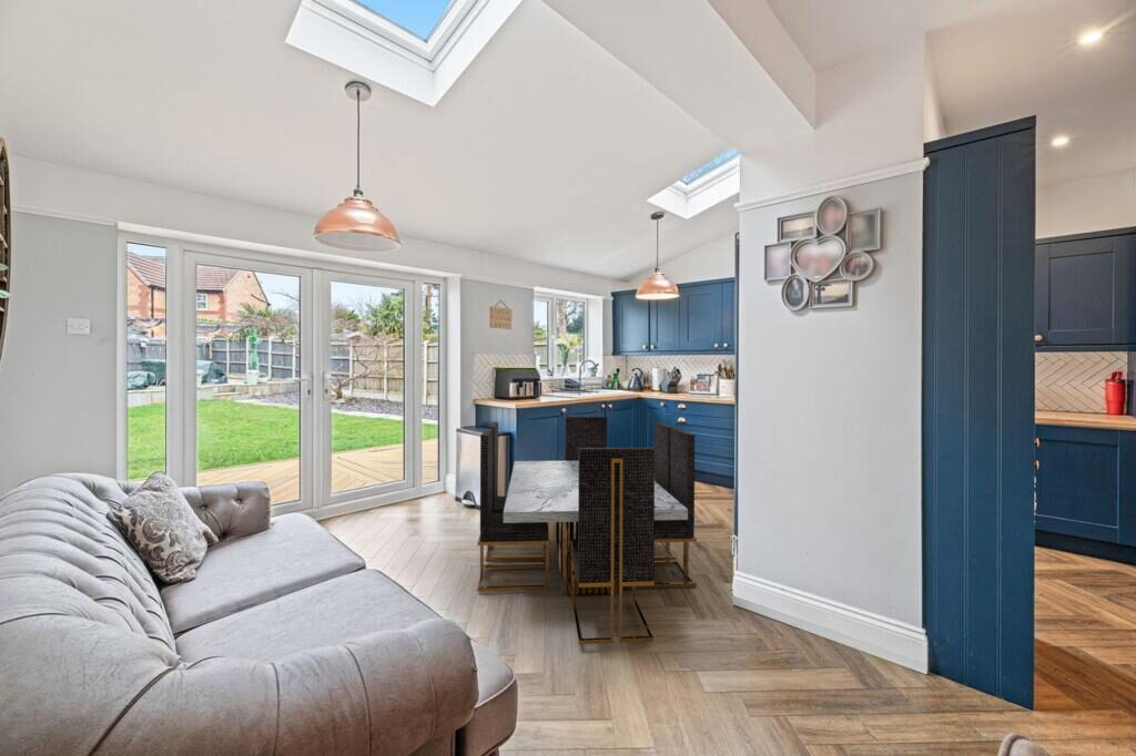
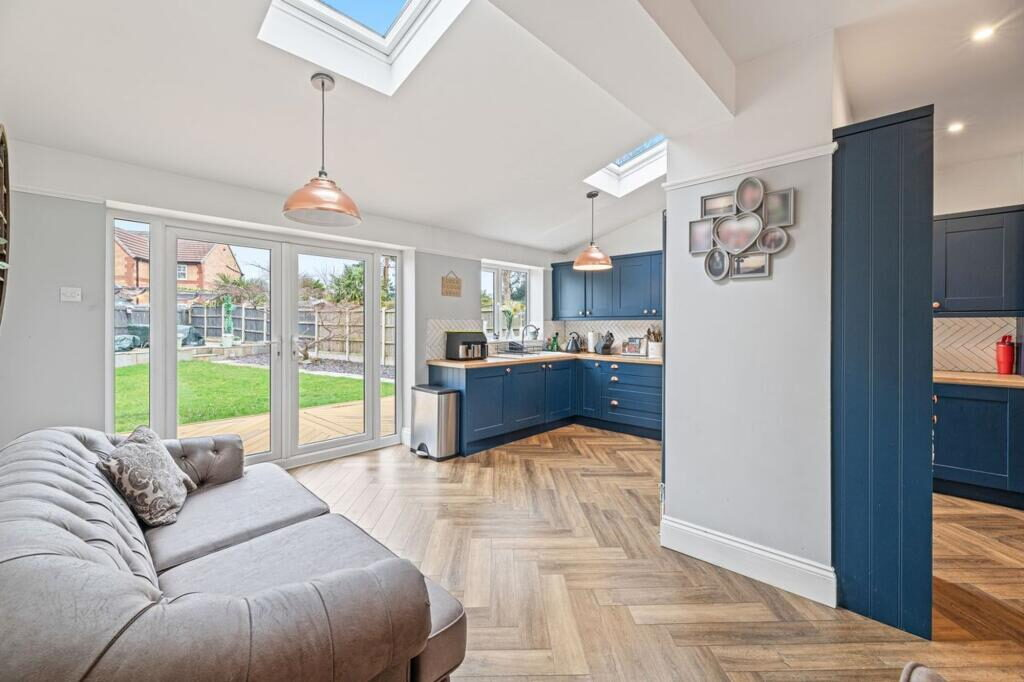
- dining table (581, 496)
